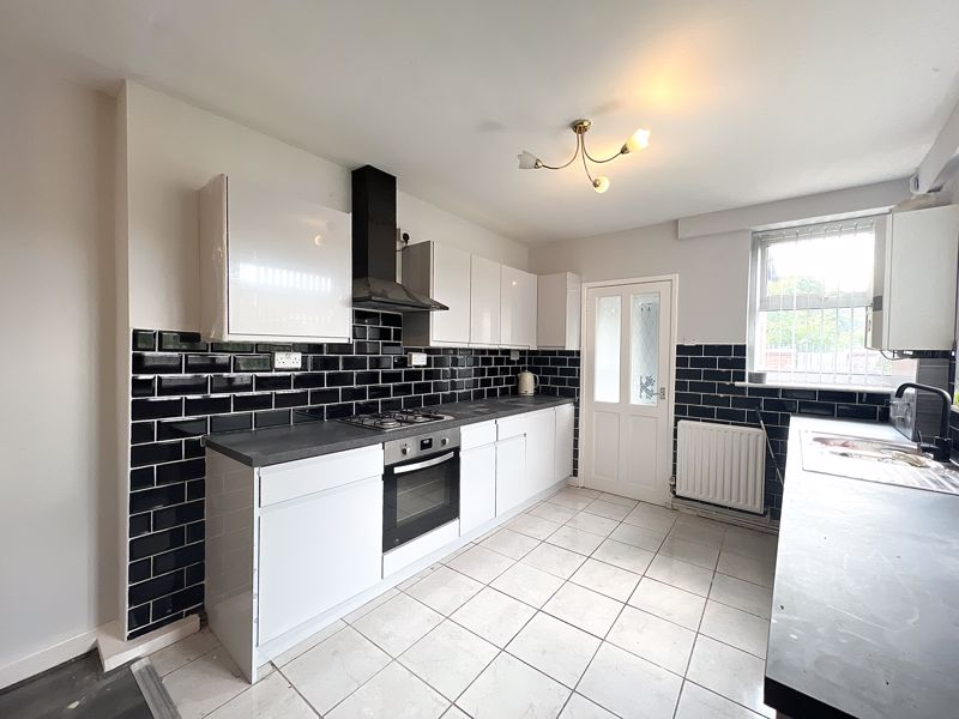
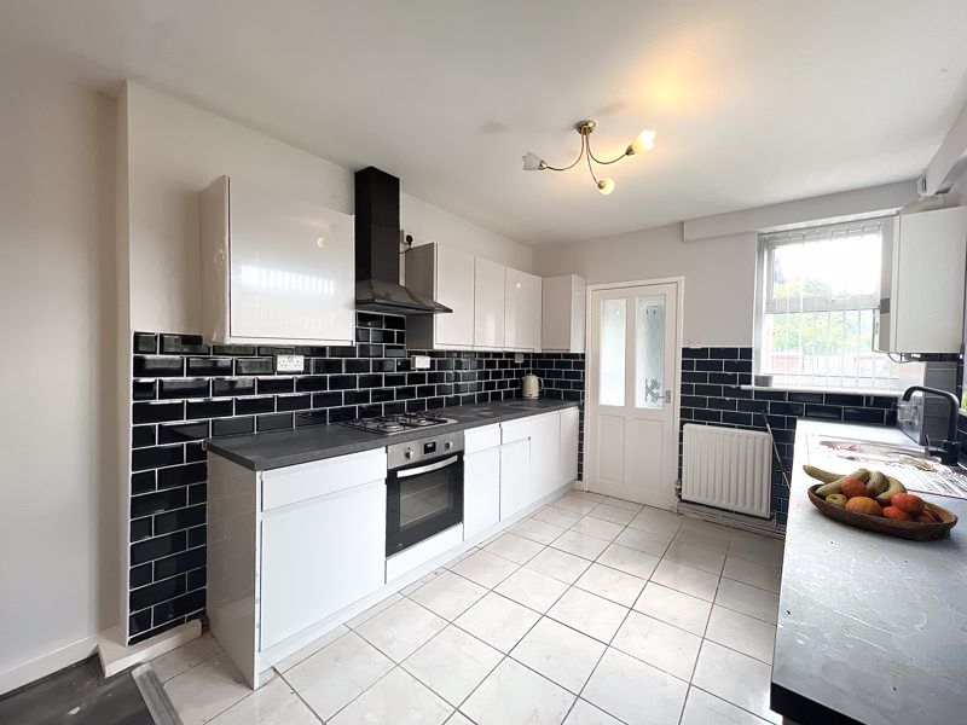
+ fruit bowl (874, 497)
